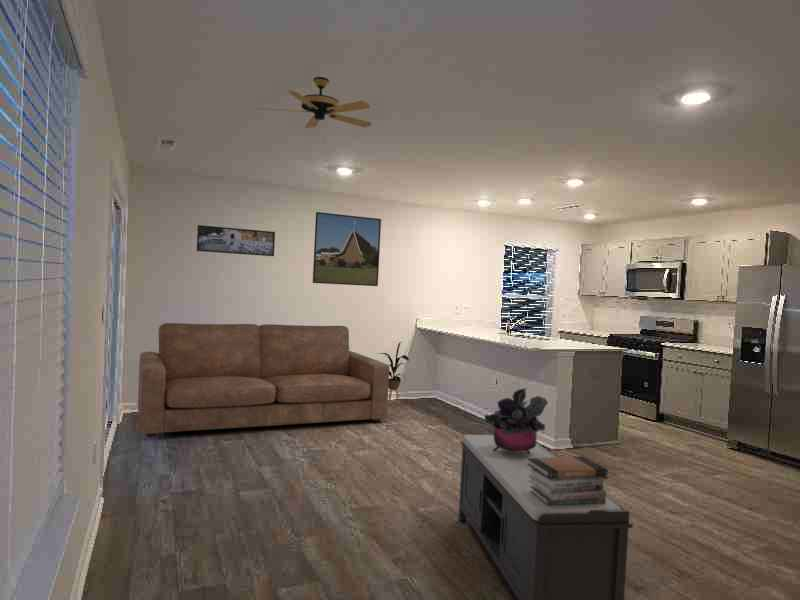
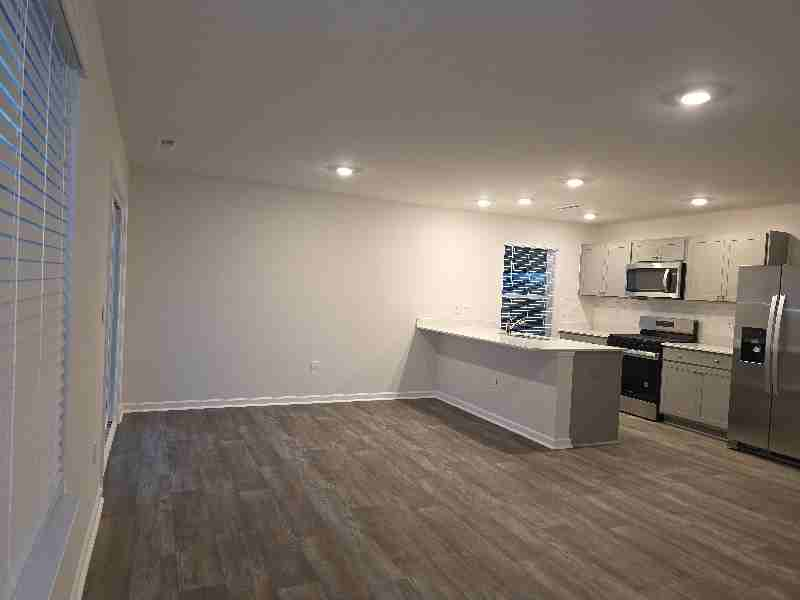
- bench (527, 515)
- ceiling fan (316, 110)
- sofa (266, 372)
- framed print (236, 241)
- potted plant (515, 418)
- house plant (390, 373)
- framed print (347, 250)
- book stack (566, 480)
